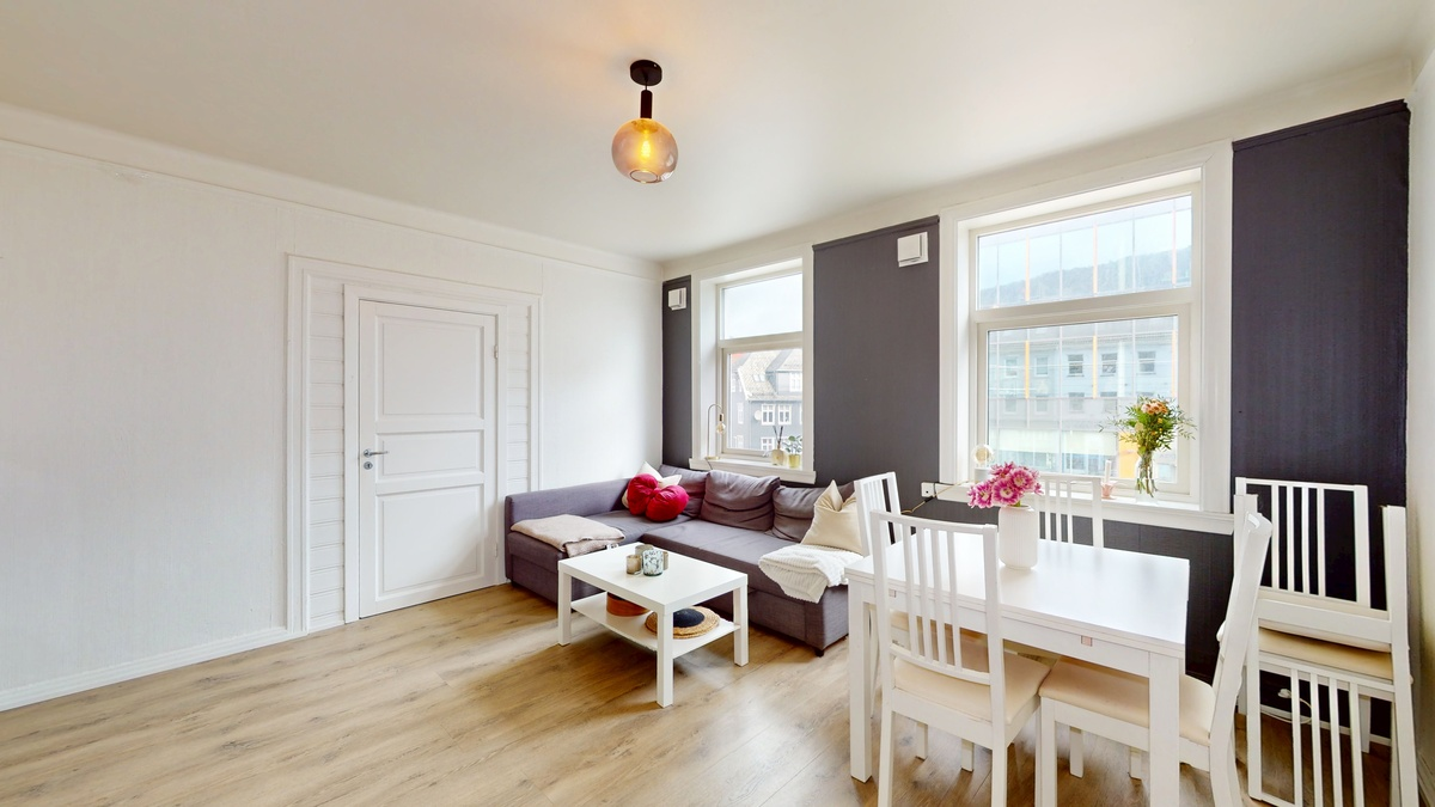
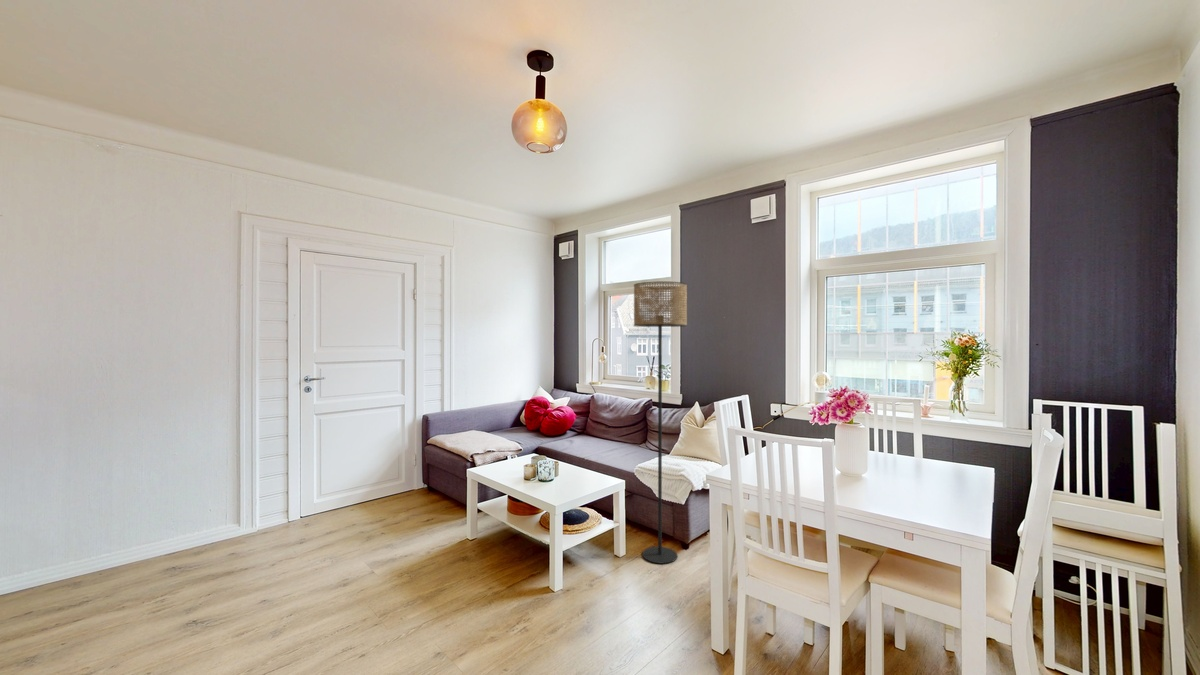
+ floor lamp (660, 419)
